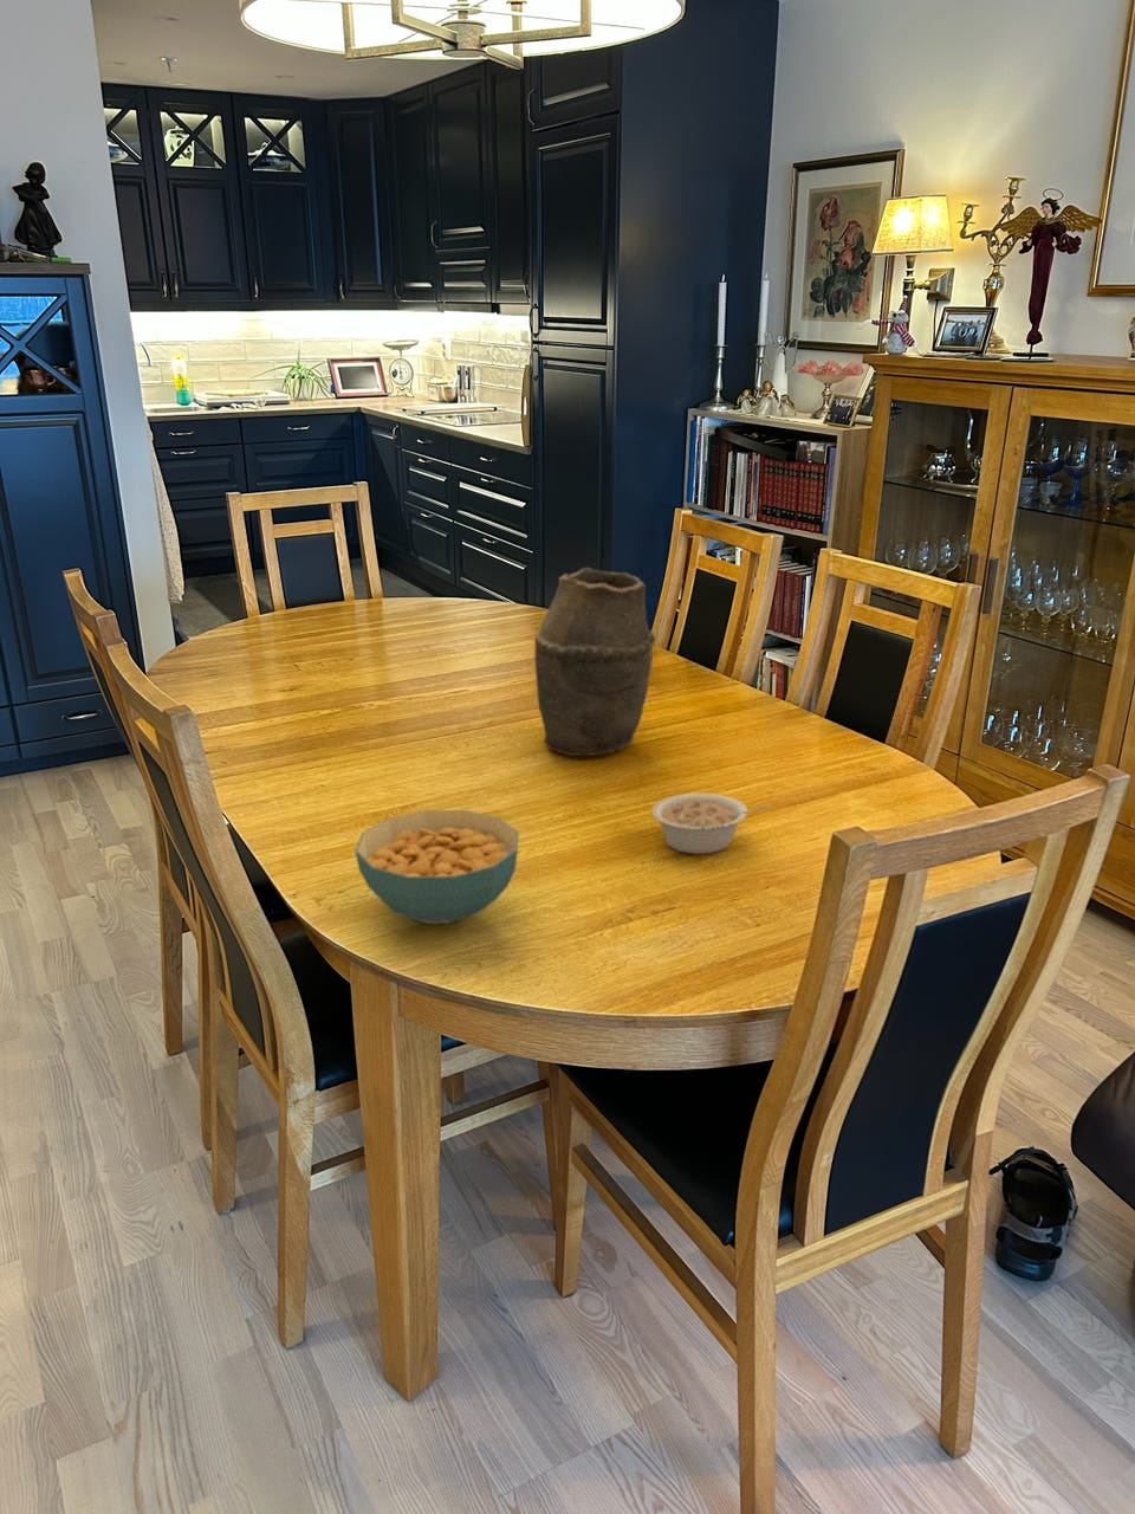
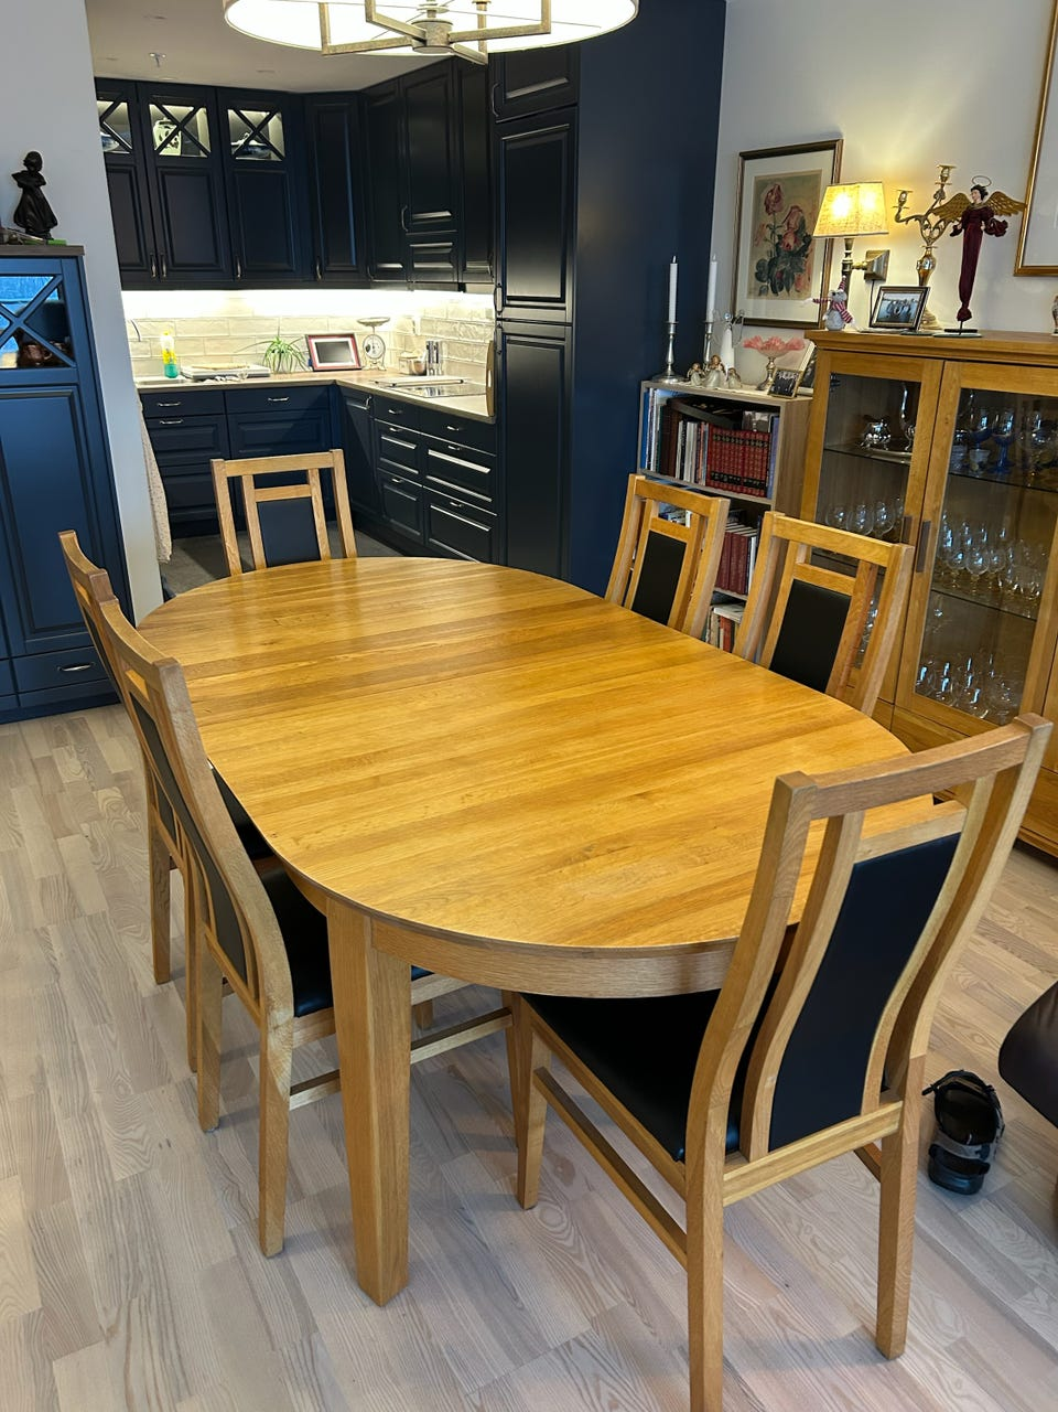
- vase (595, 660)
- cereal bowl (440, 876)
- legume (702, 821)
